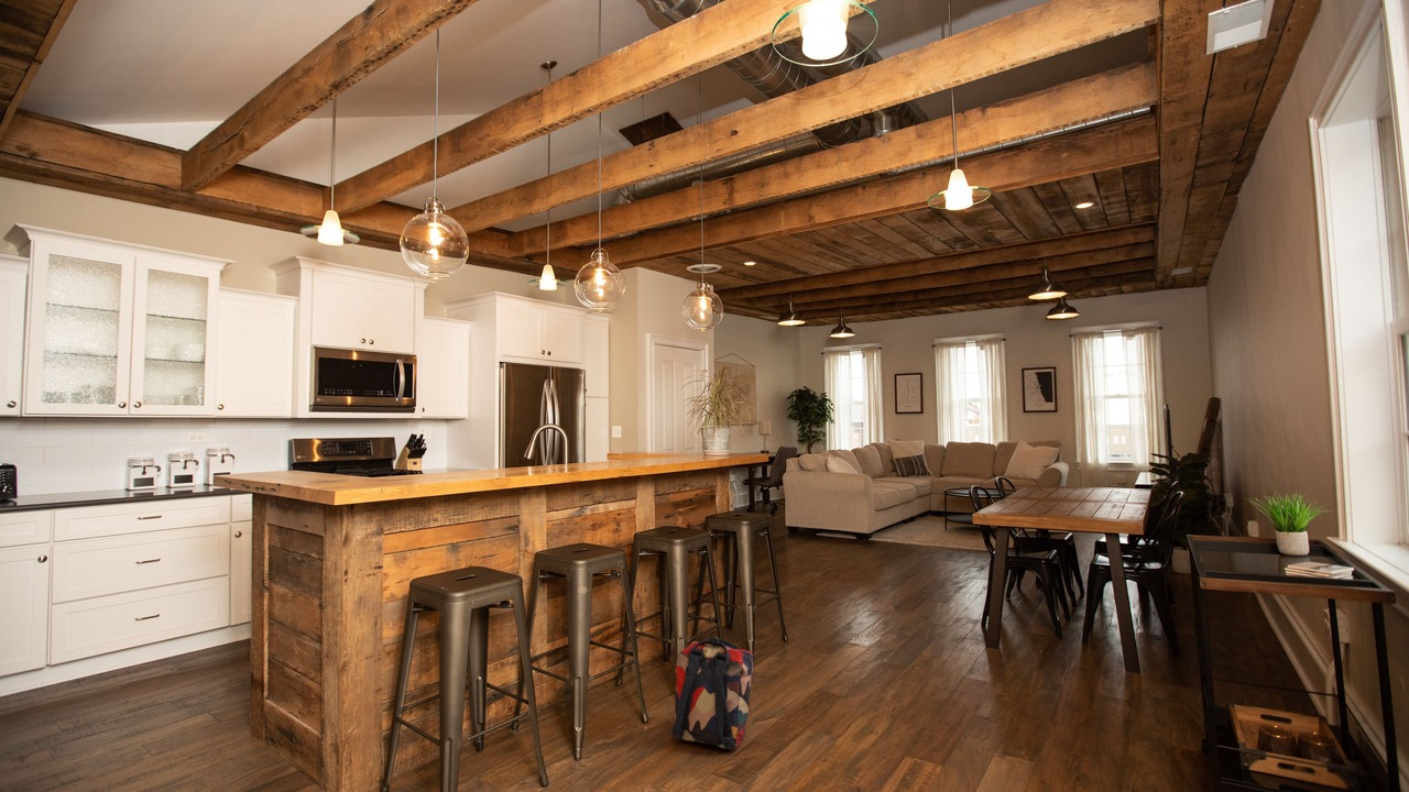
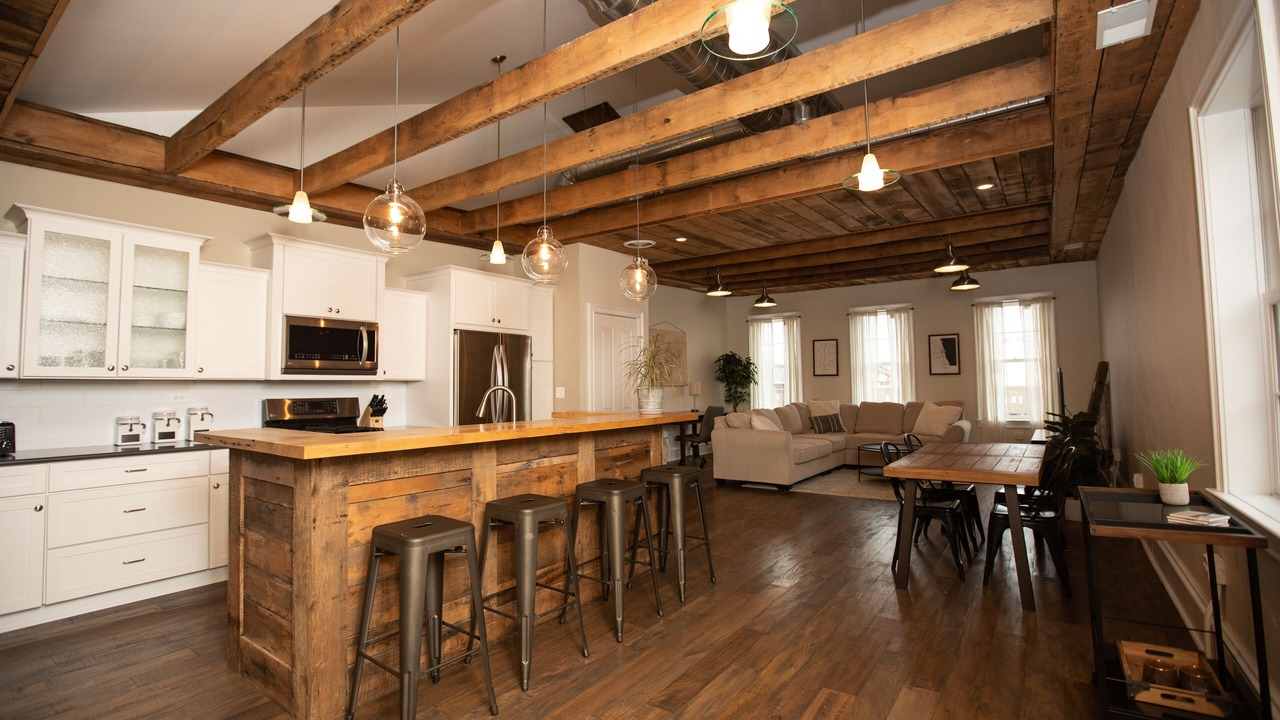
- backpack (712, 688)
